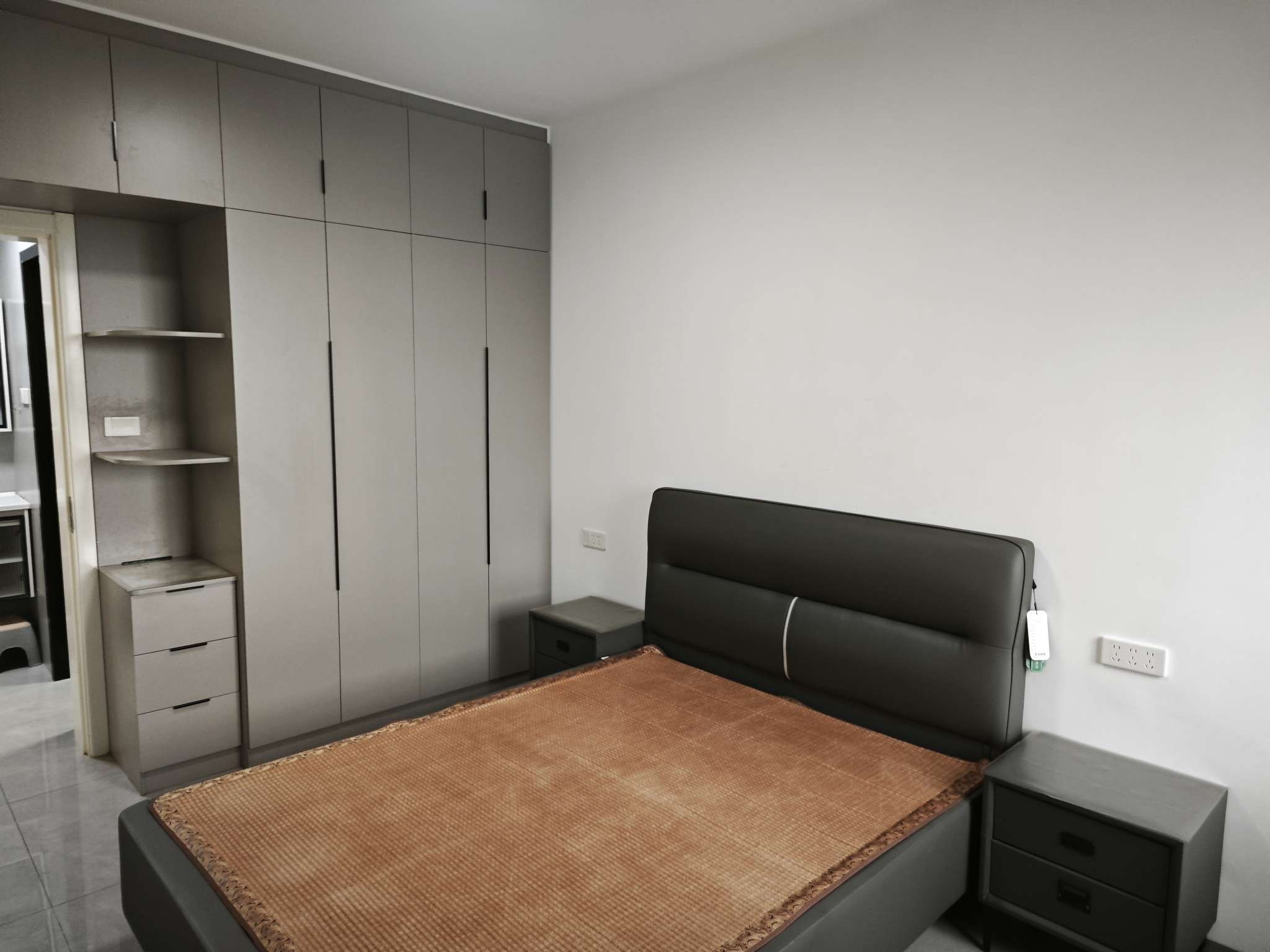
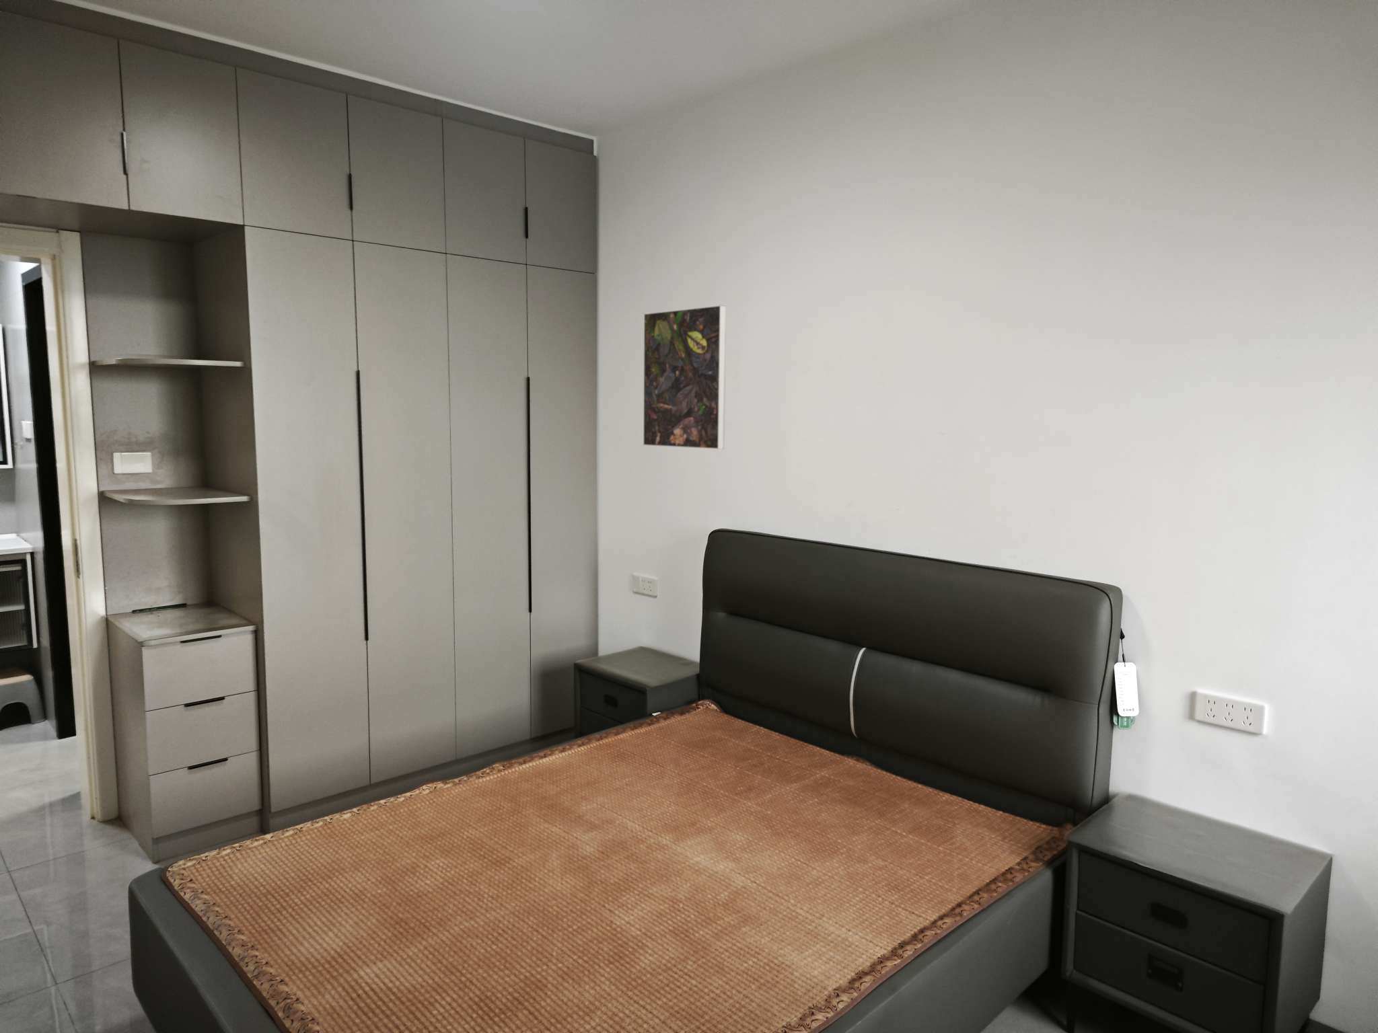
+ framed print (682, 379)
